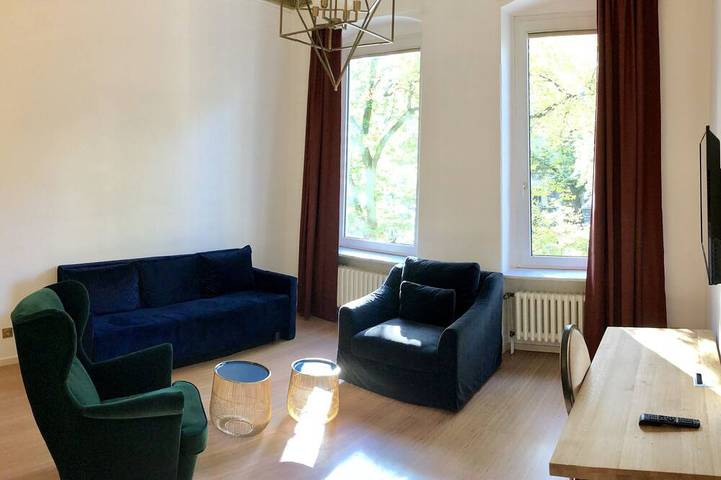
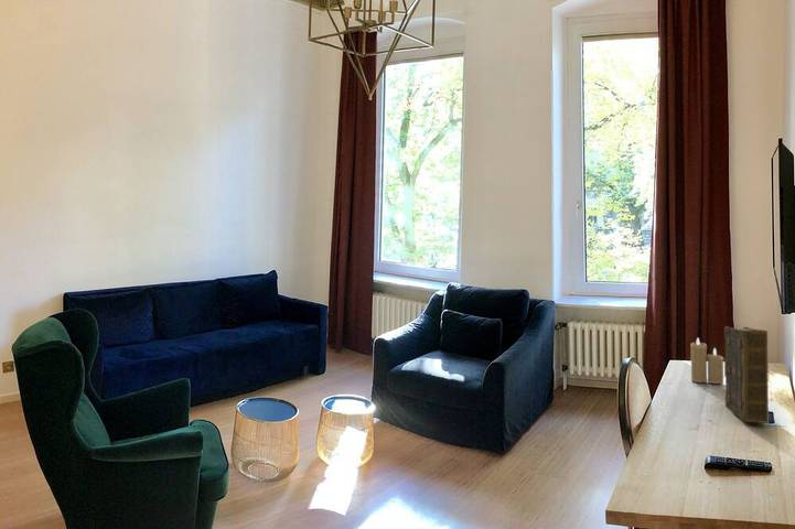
+ candle (706, 359)
+ book (745, 371)
